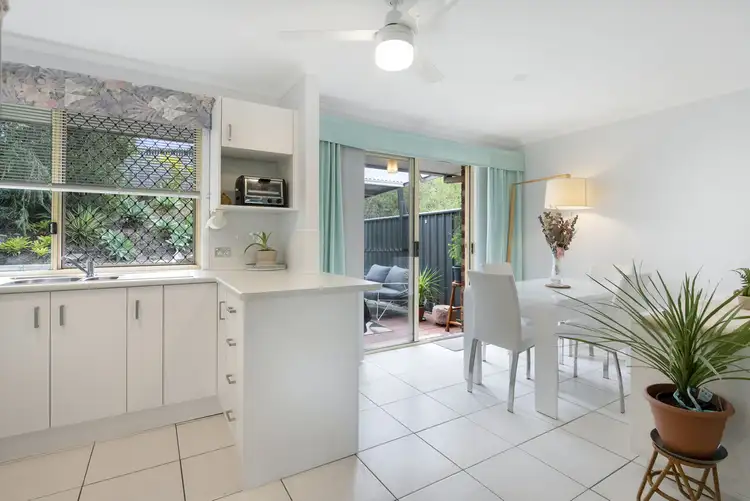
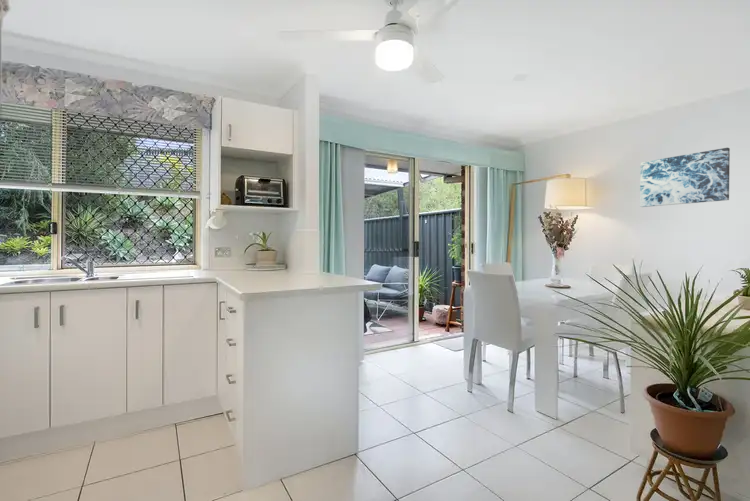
+ wall art (681, 179)
